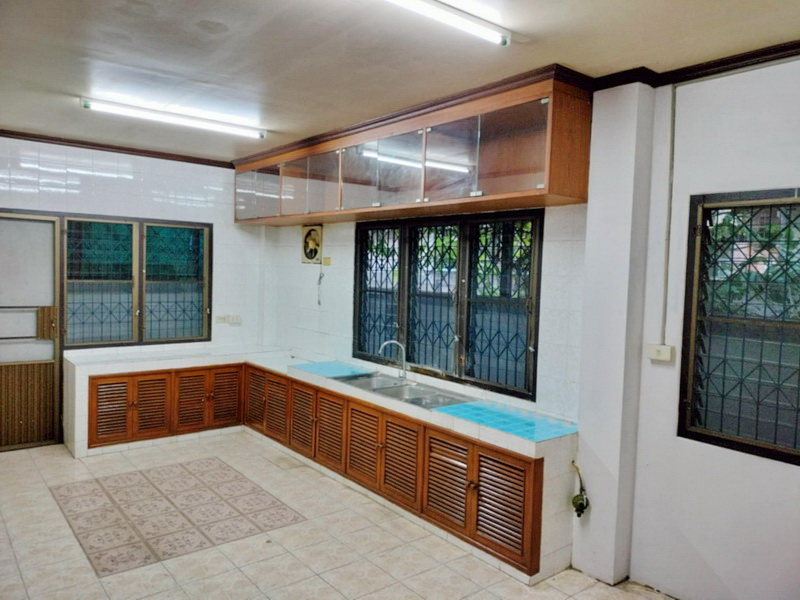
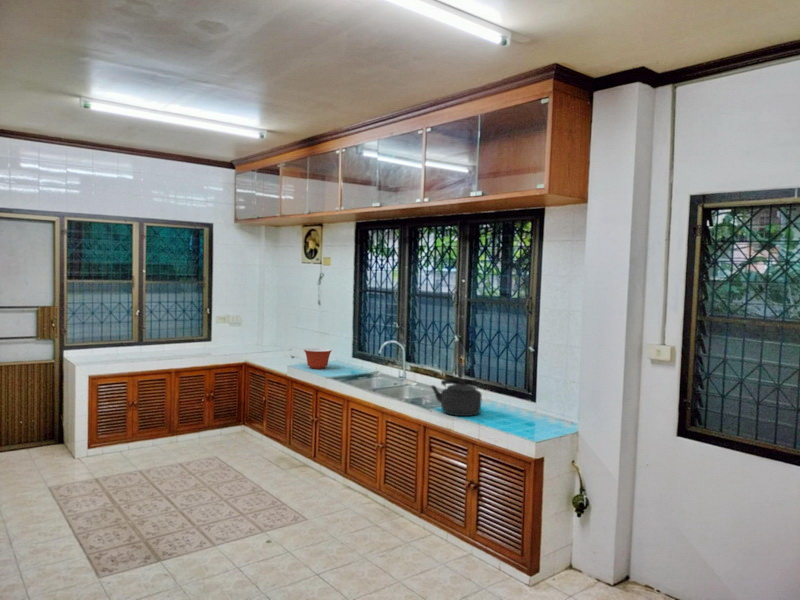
+ mixing bowl (317, 358)
+ kettle (460, 396)
